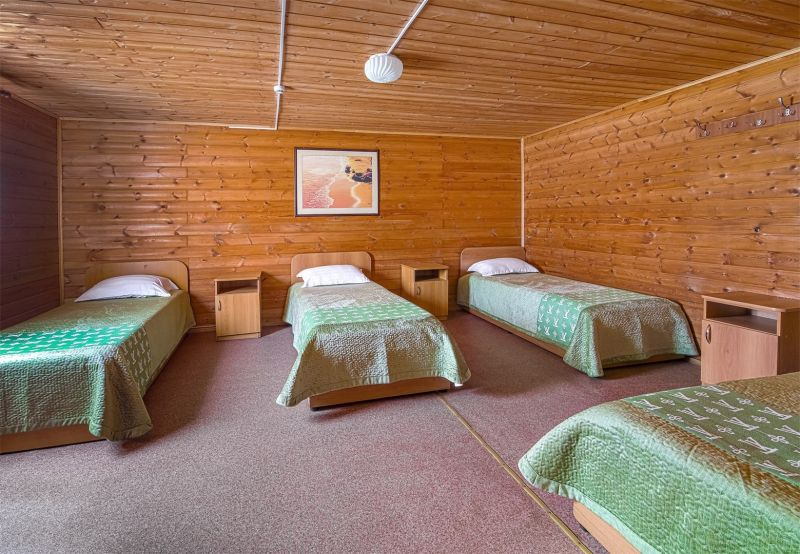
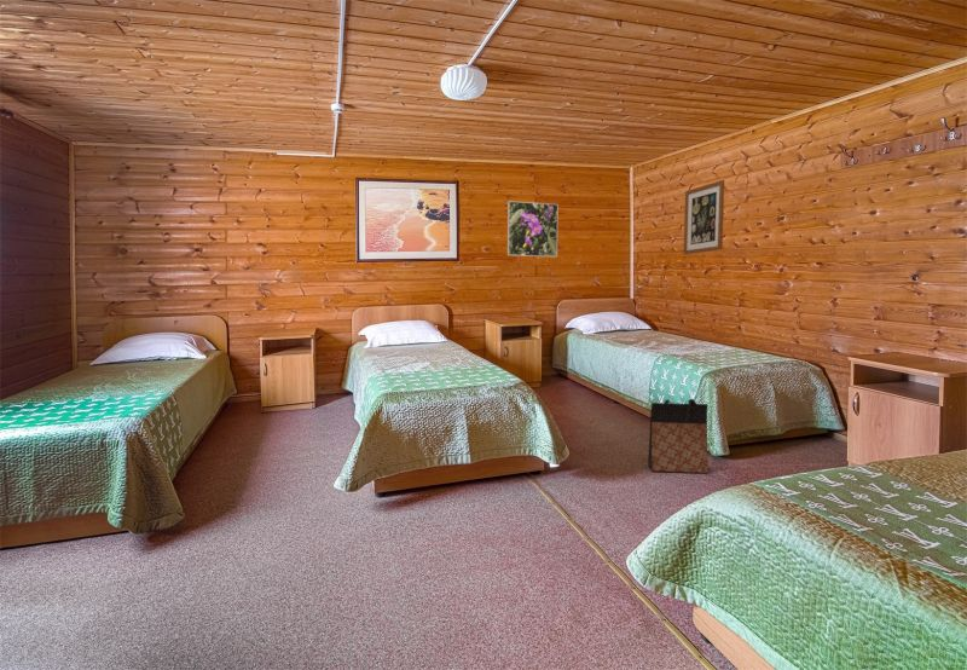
+ wall art (702, 219)
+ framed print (532, 229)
+ bag (678, 433)
